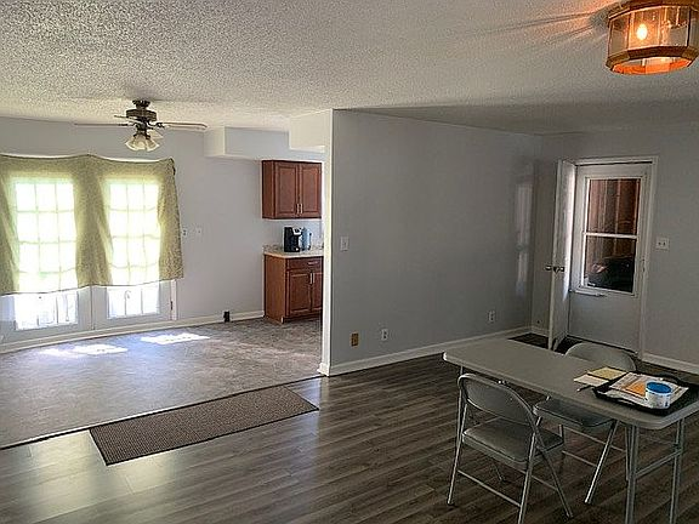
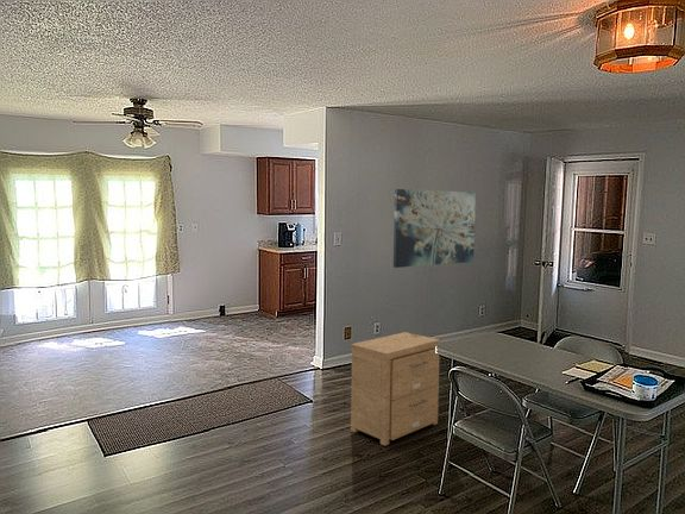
+ wall art (436, 227)
+ side table (398, 386)
